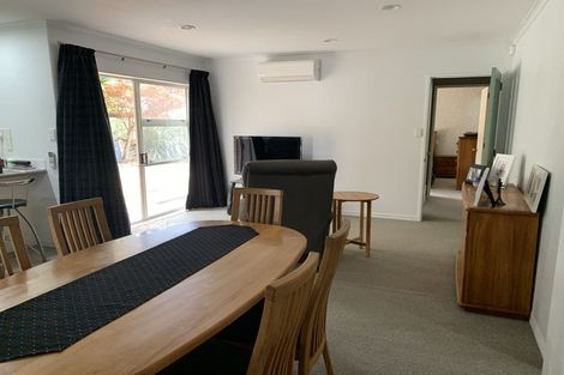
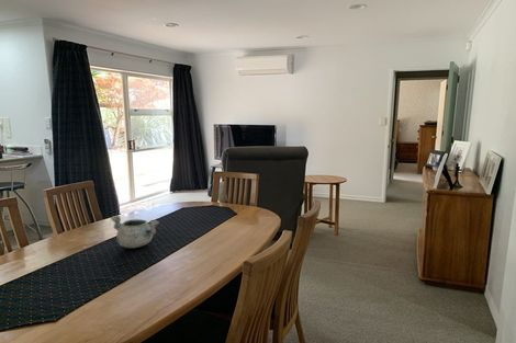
+ decorative bowl (135, 231)
